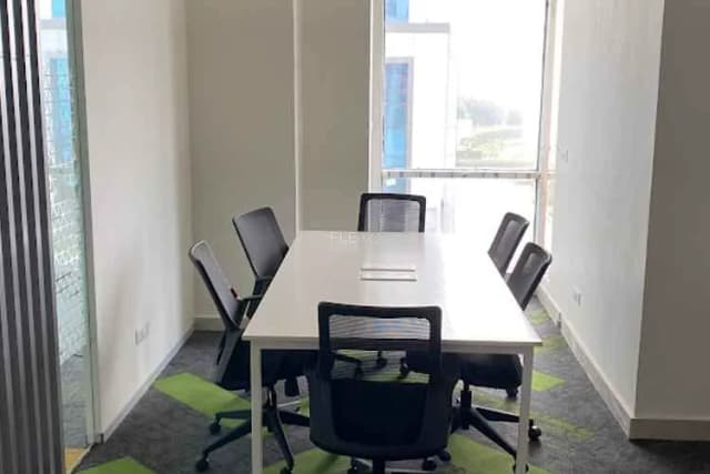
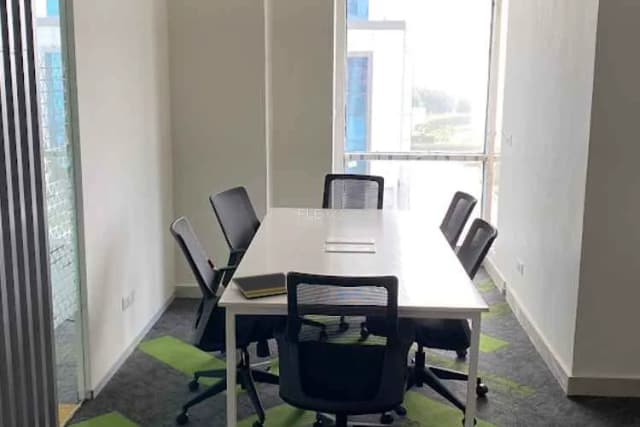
+ notepad (265, 284)
